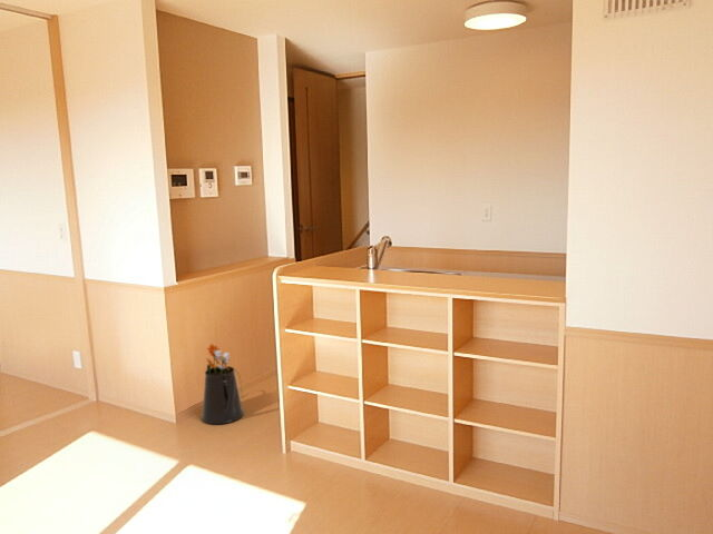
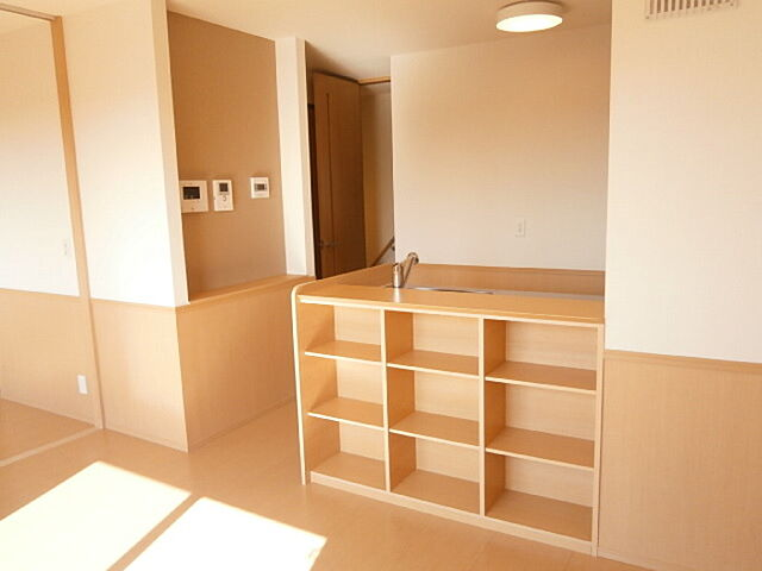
- watering can (222, 382)
